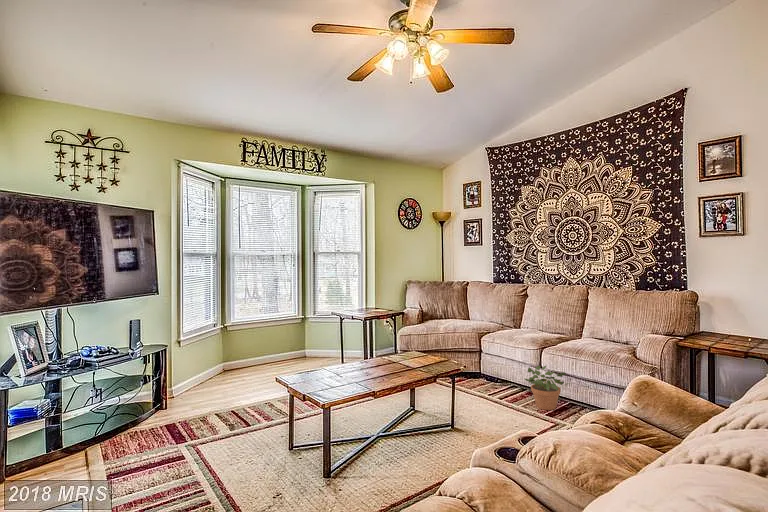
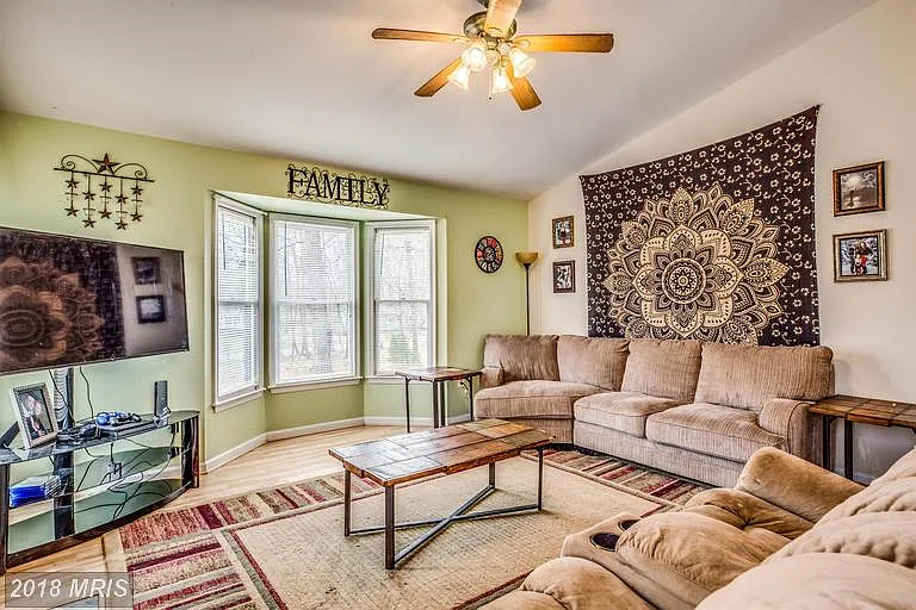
- potted plant (549, 388)
